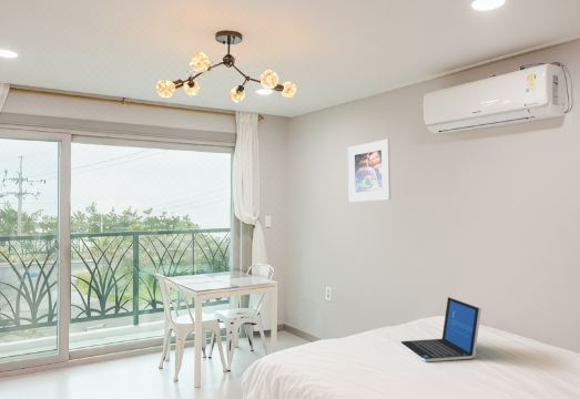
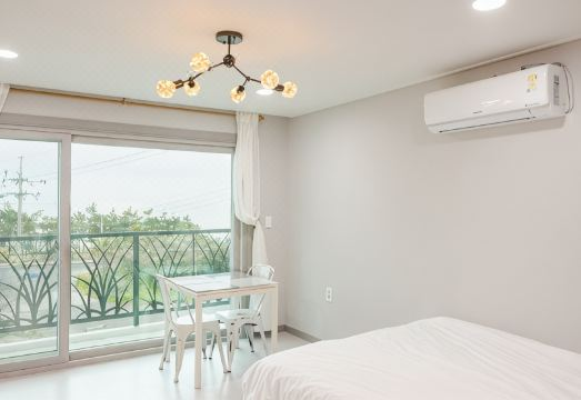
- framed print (368, 172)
- laptop (444, 326)
